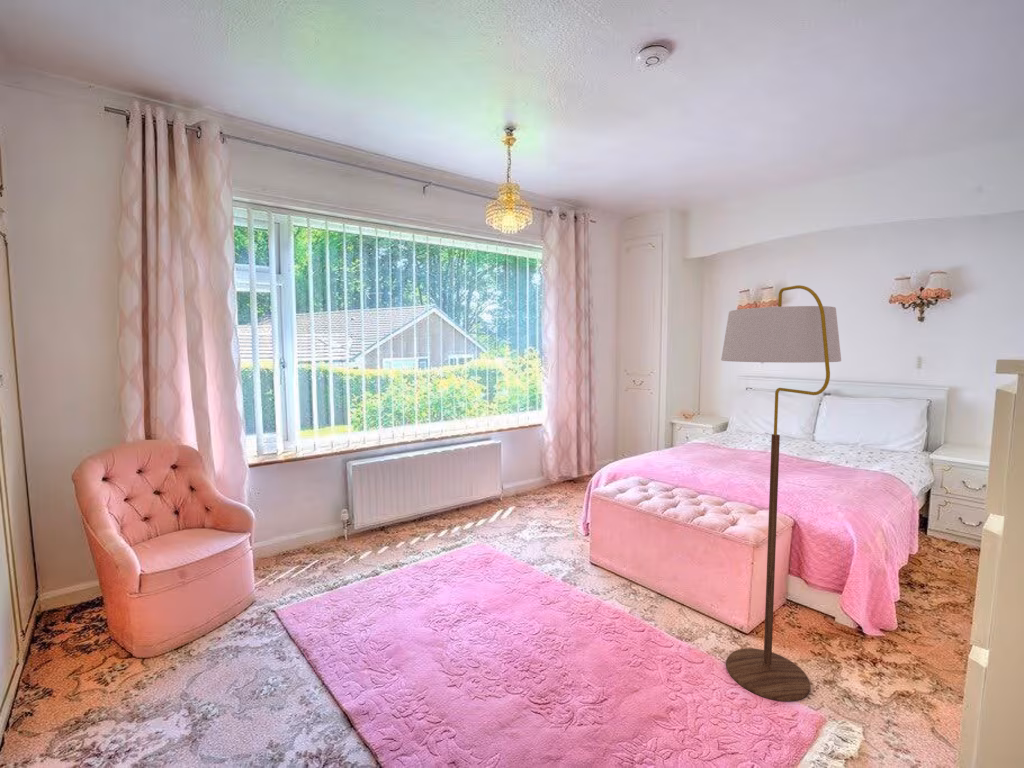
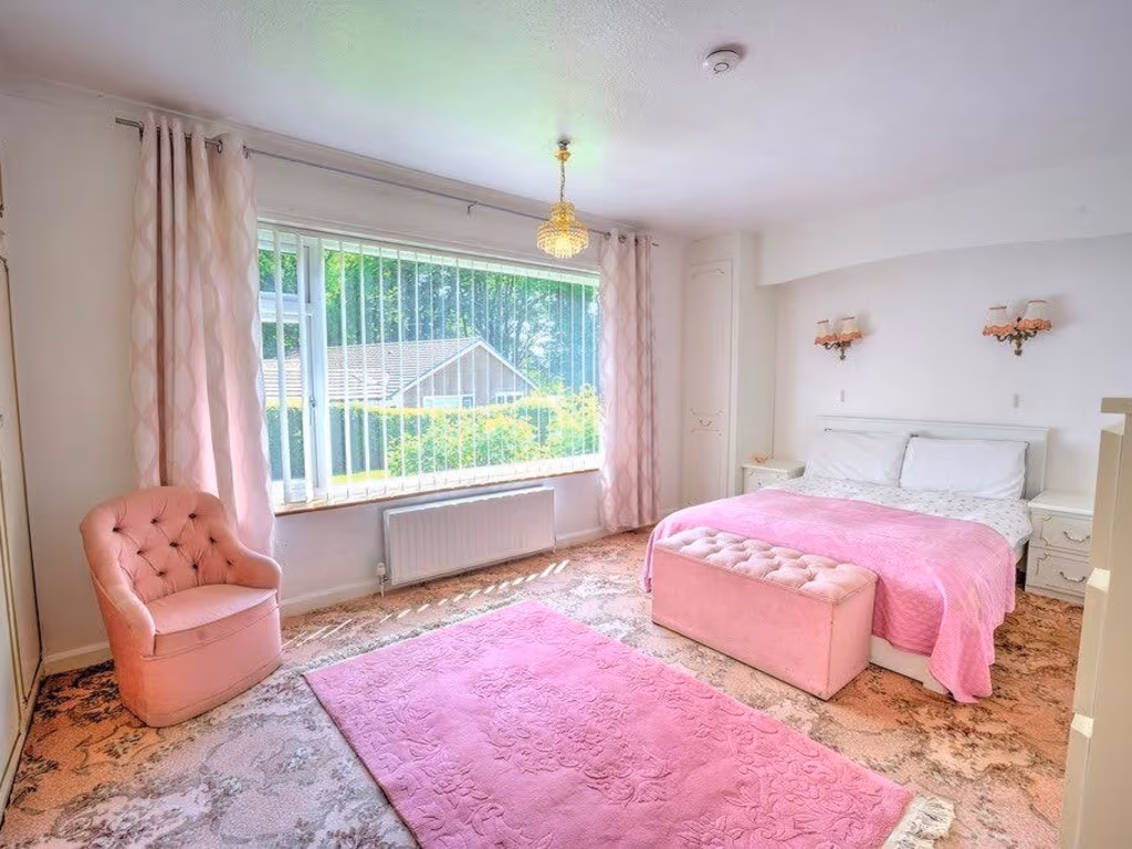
- floor lamp (777, 489)
